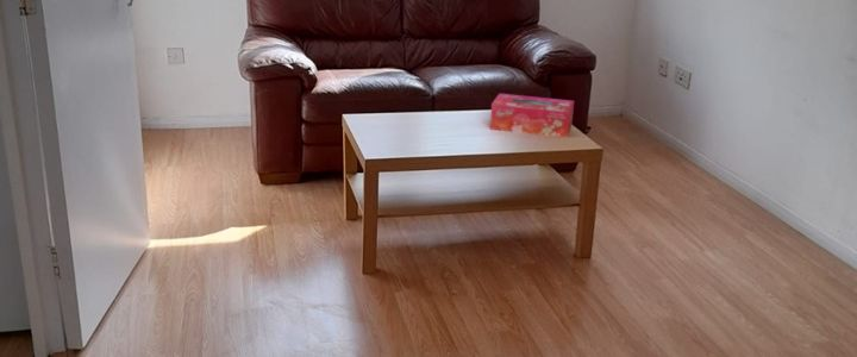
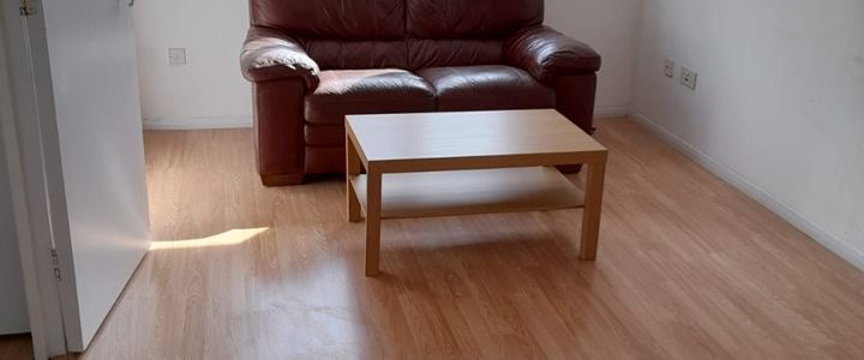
- tissue box (532, 114)
